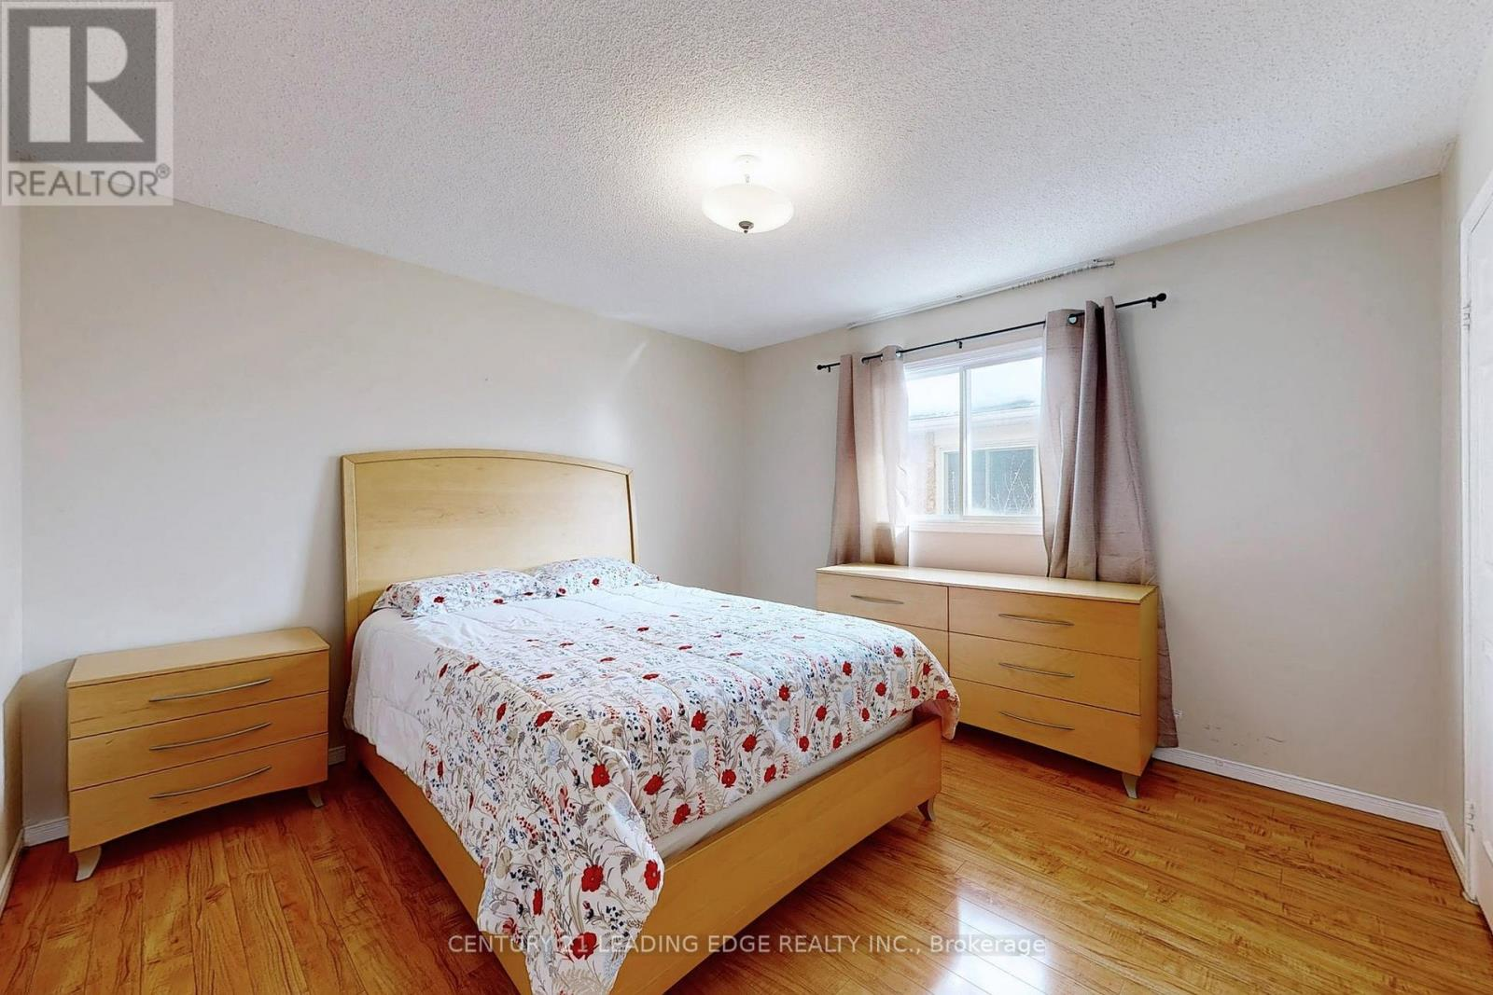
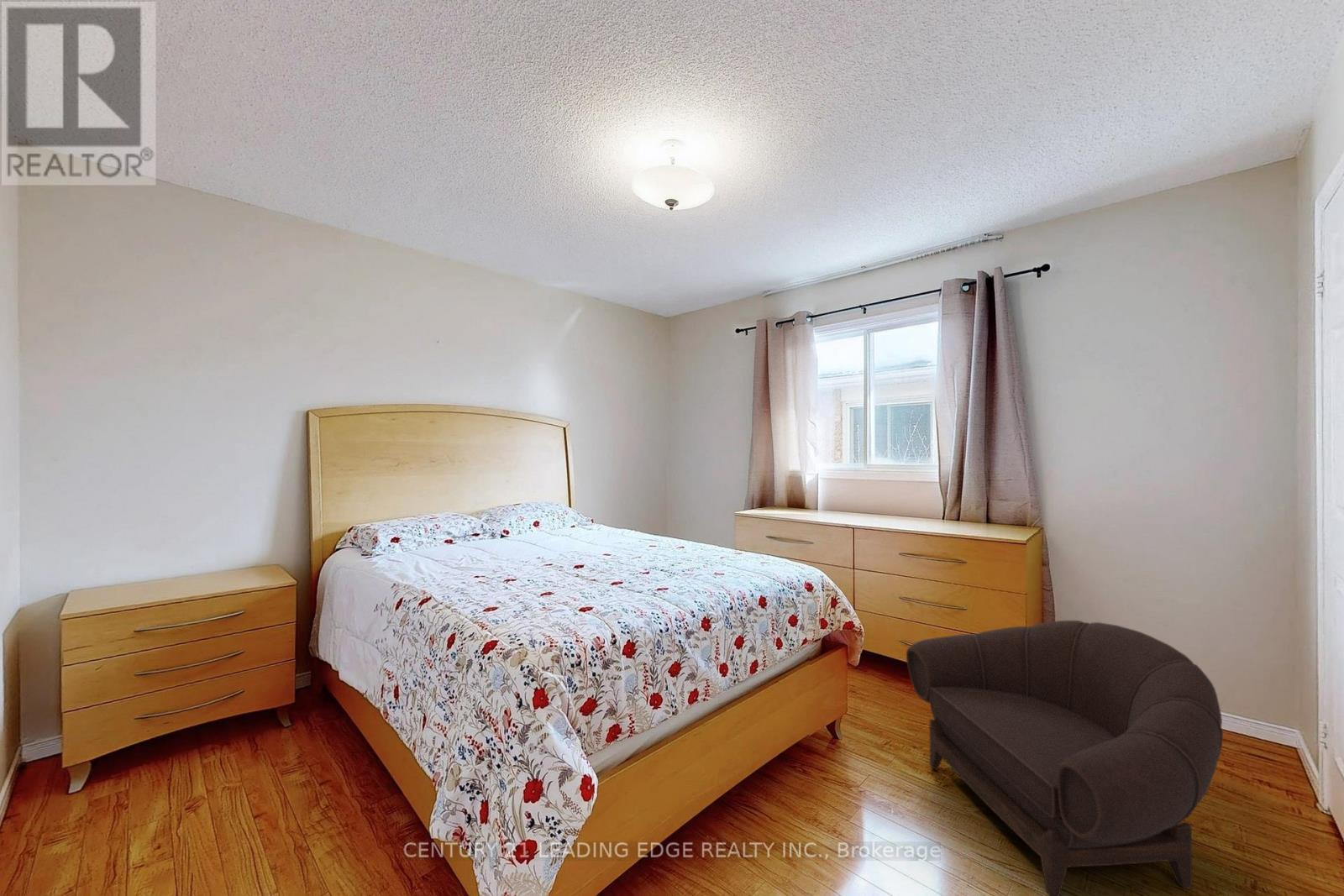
+ armchair (1069, 724)
